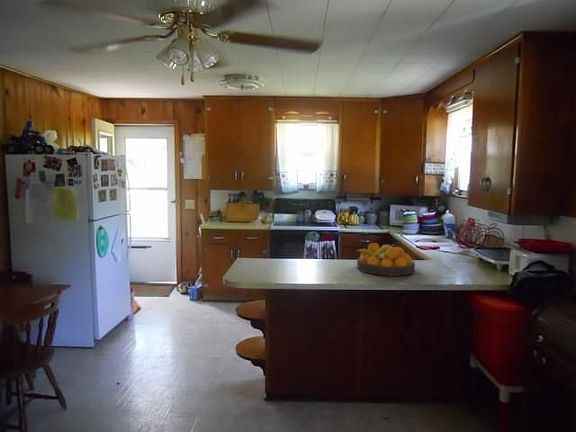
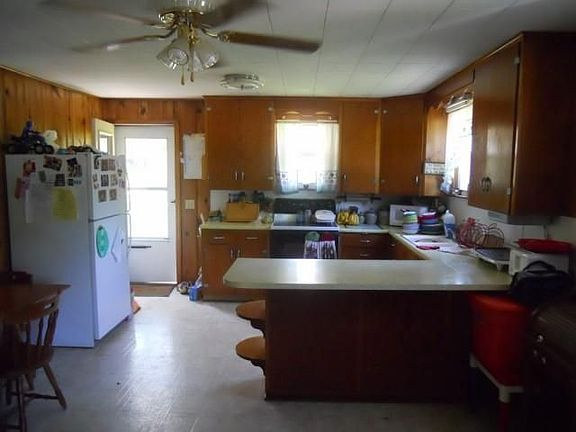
- fruit bowl (385, 256)
